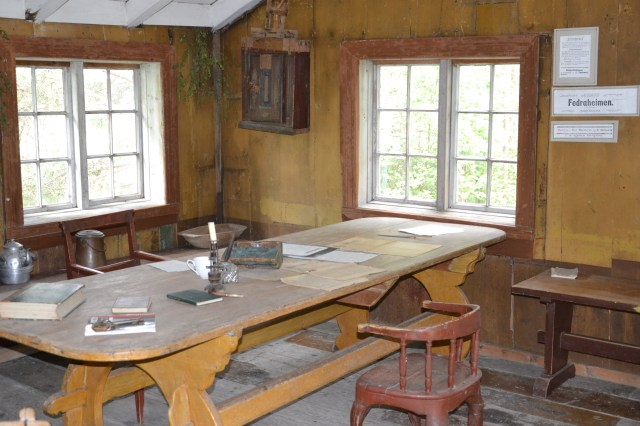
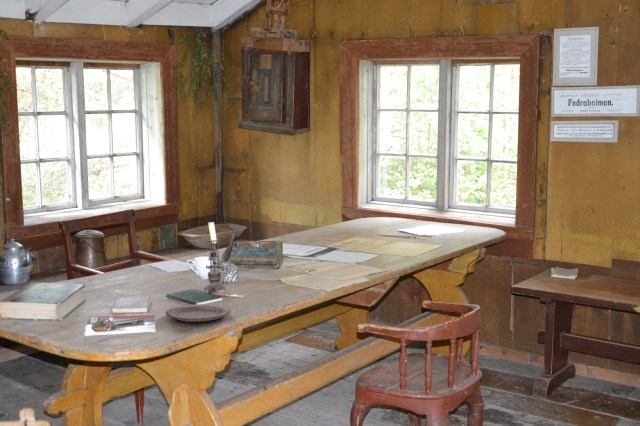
+ plate (198, 313)
